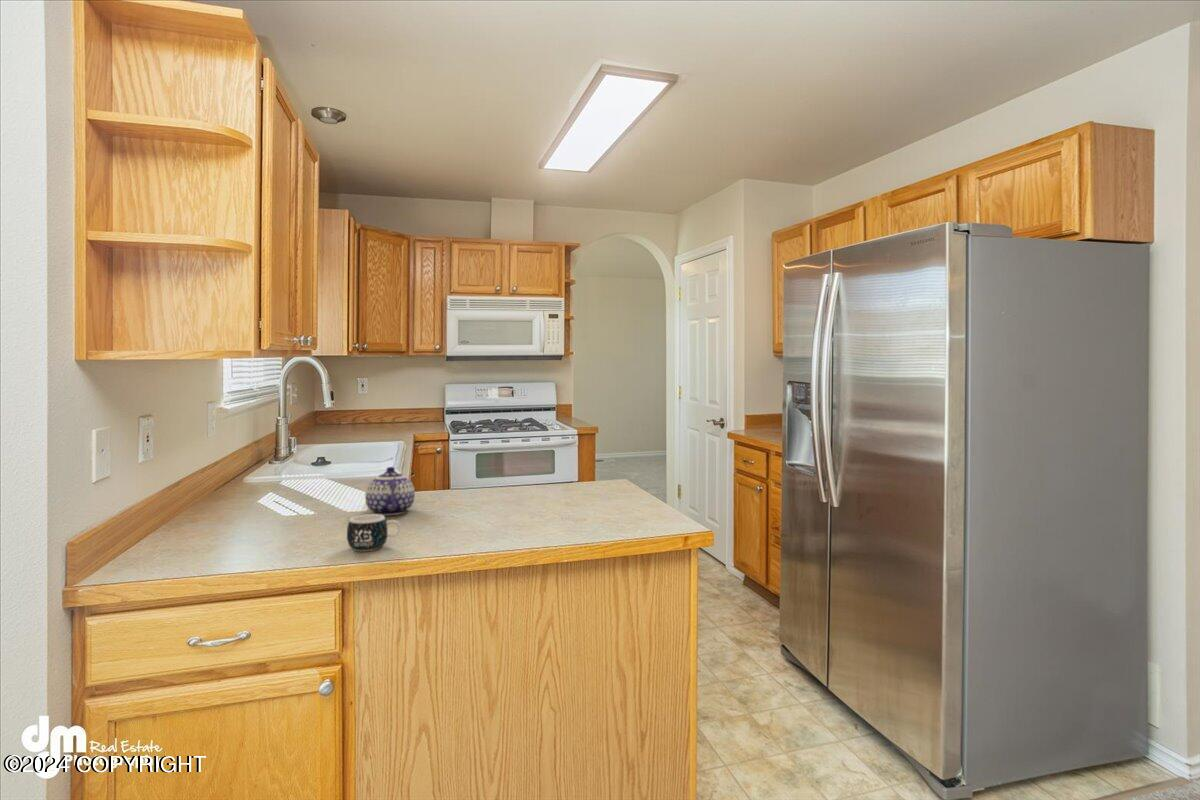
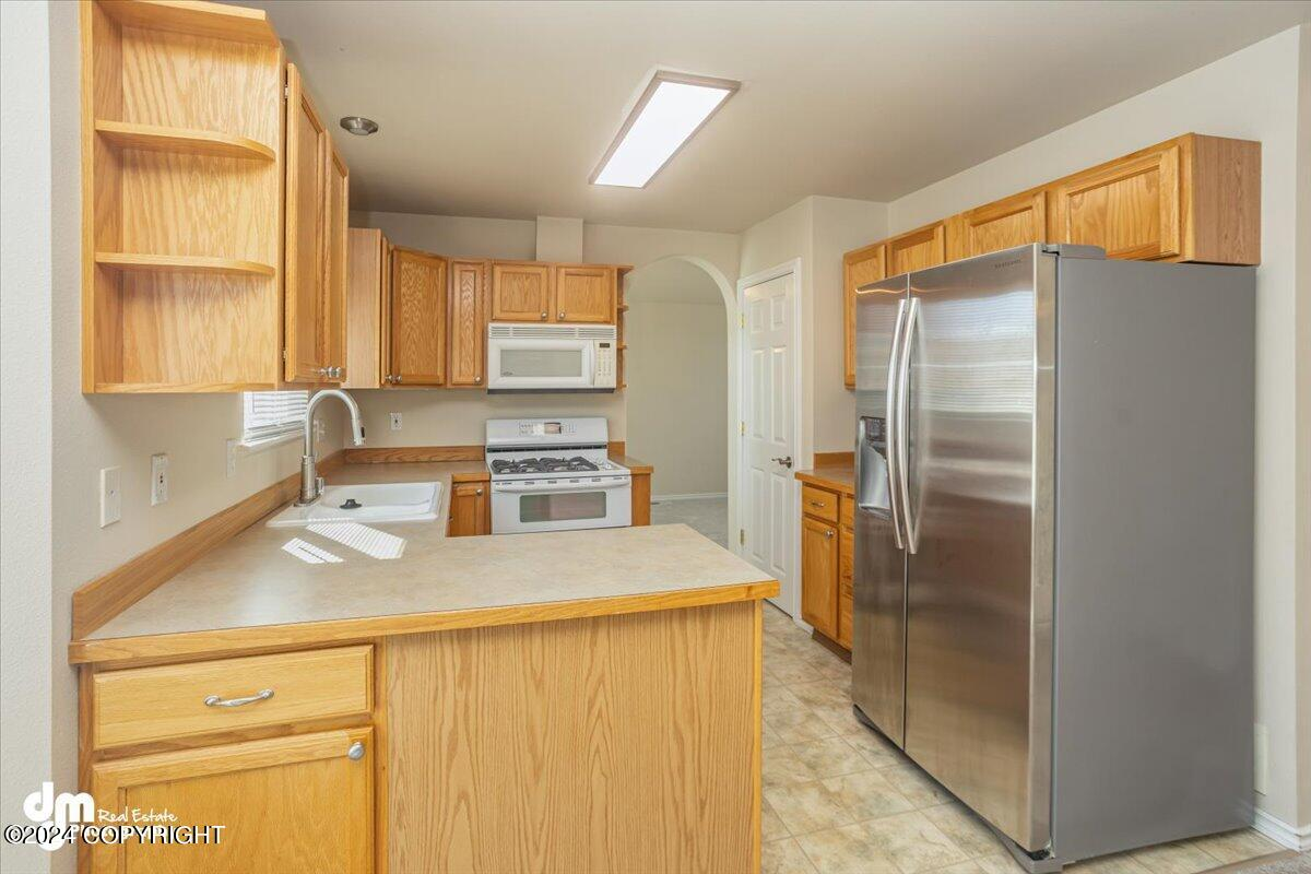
- teapot (390, 489)
- mug (374, 532)
